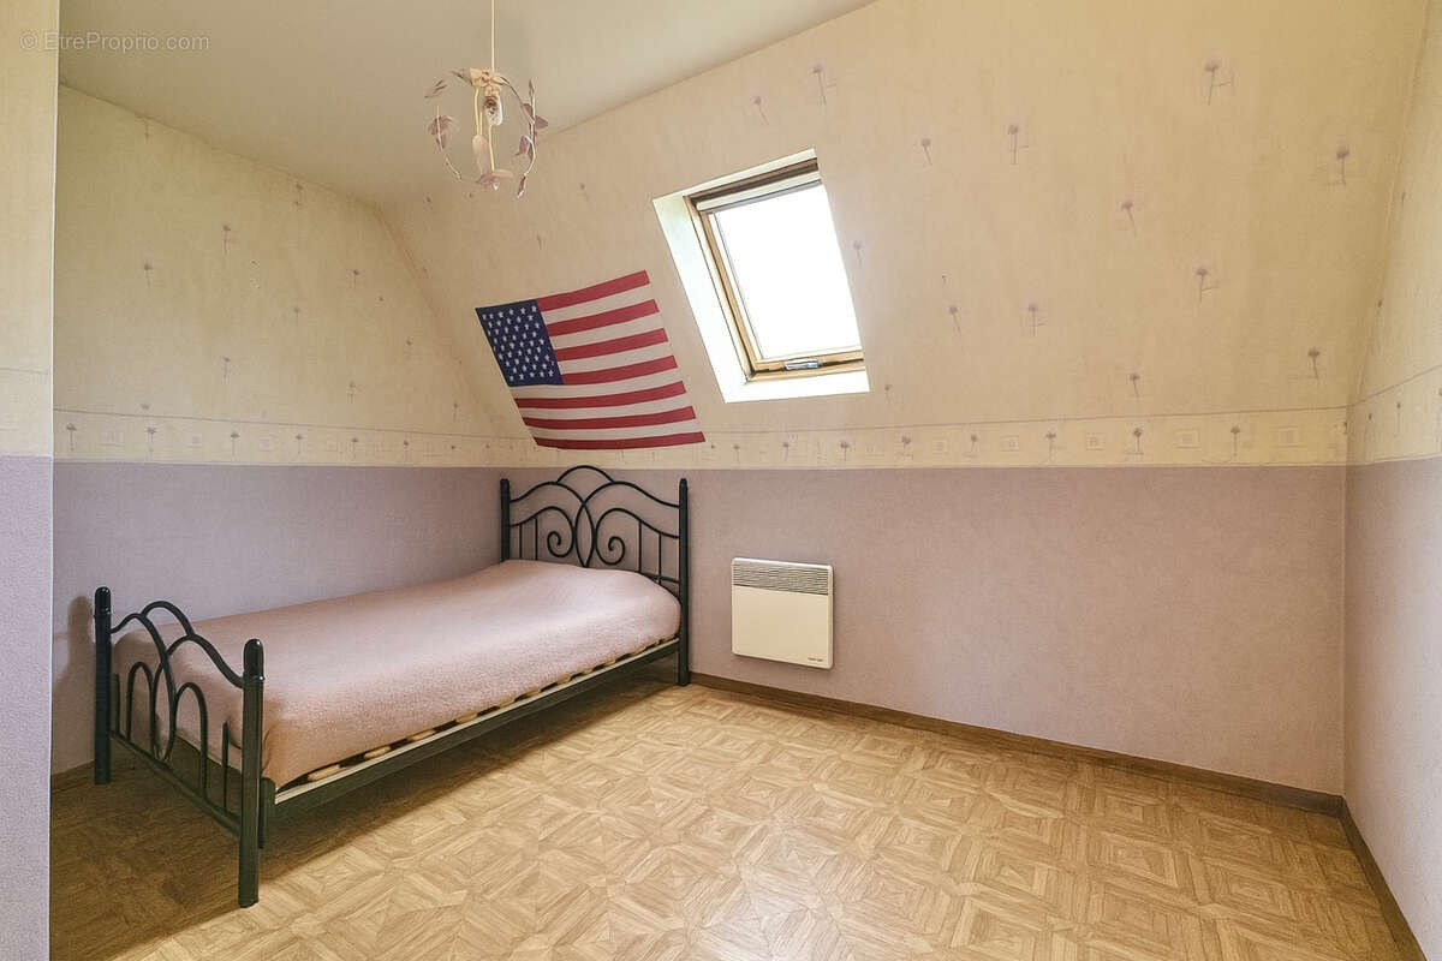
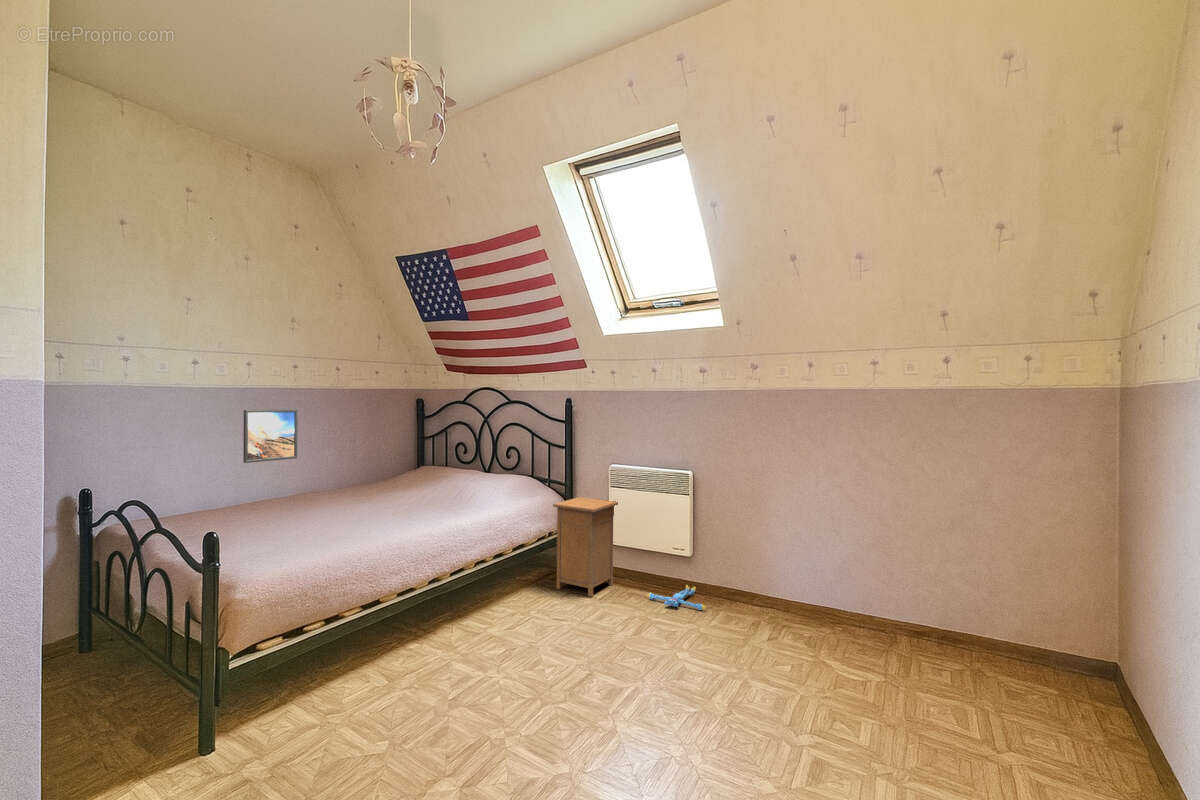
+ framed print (271, 435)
+ plush toy (680, 596)
+ nightstand (591, 542)
